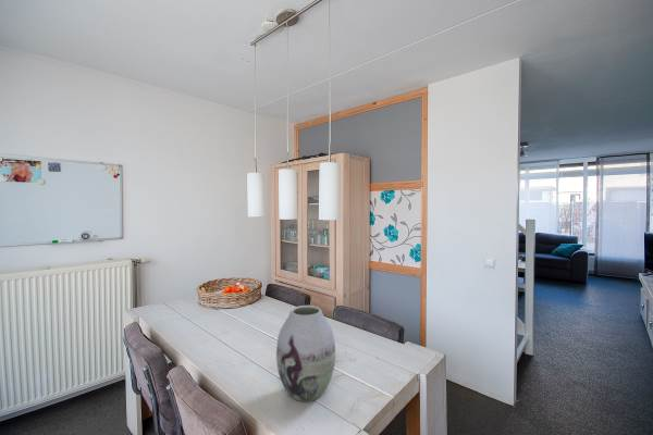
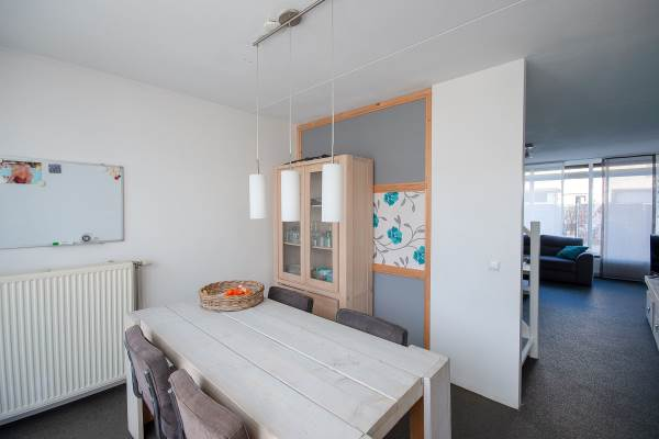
- vase (306, 350)
